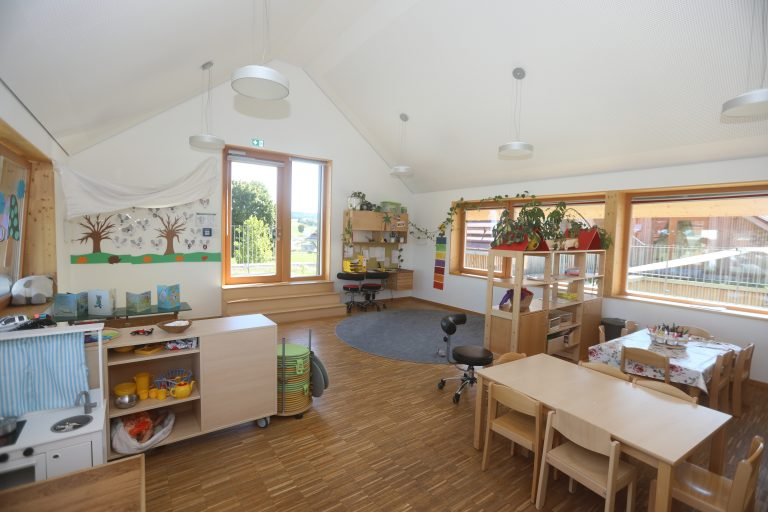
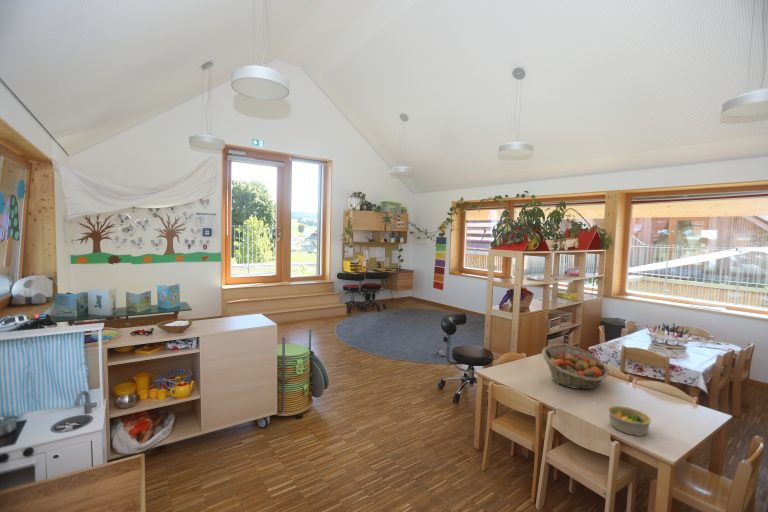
+ bowl (628, 420)
+ fruit basket (574, 365)
